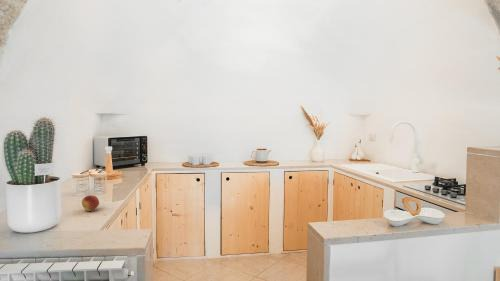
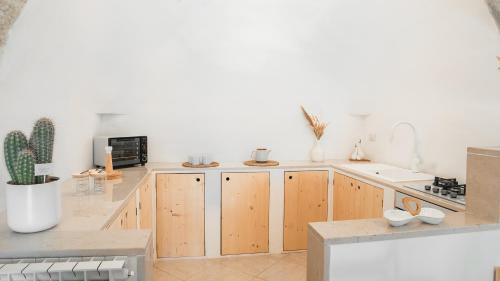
- fruit (90, 203)
